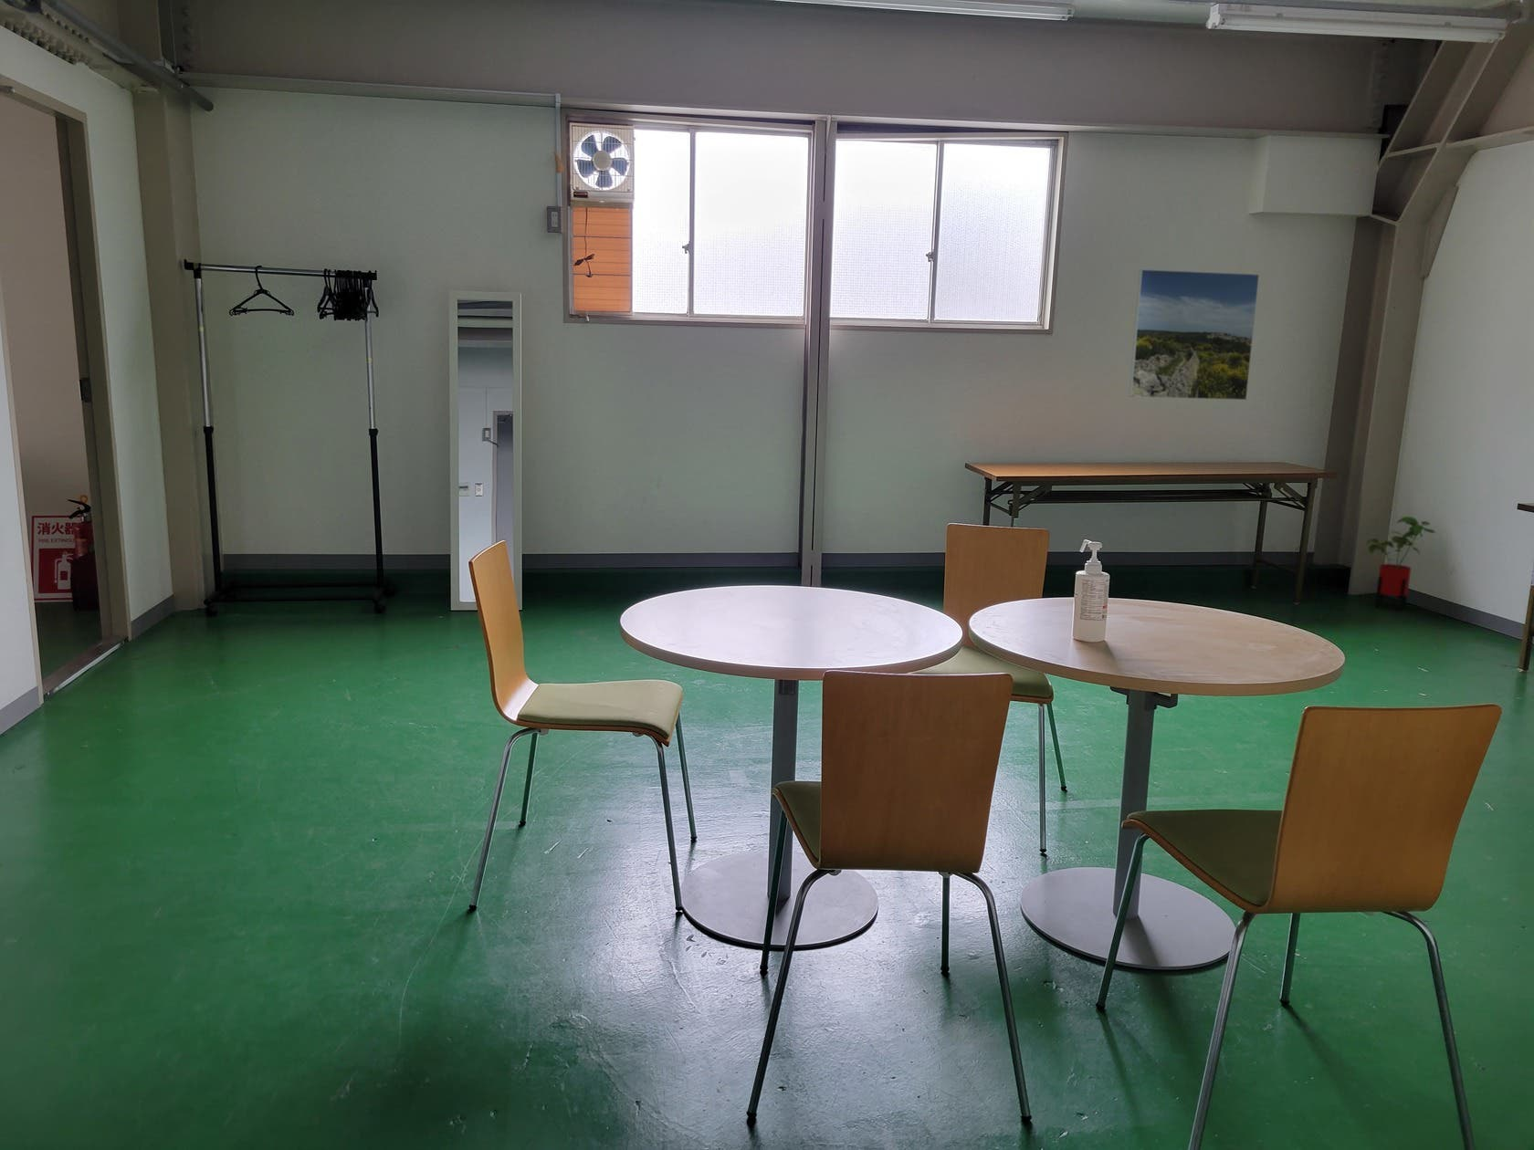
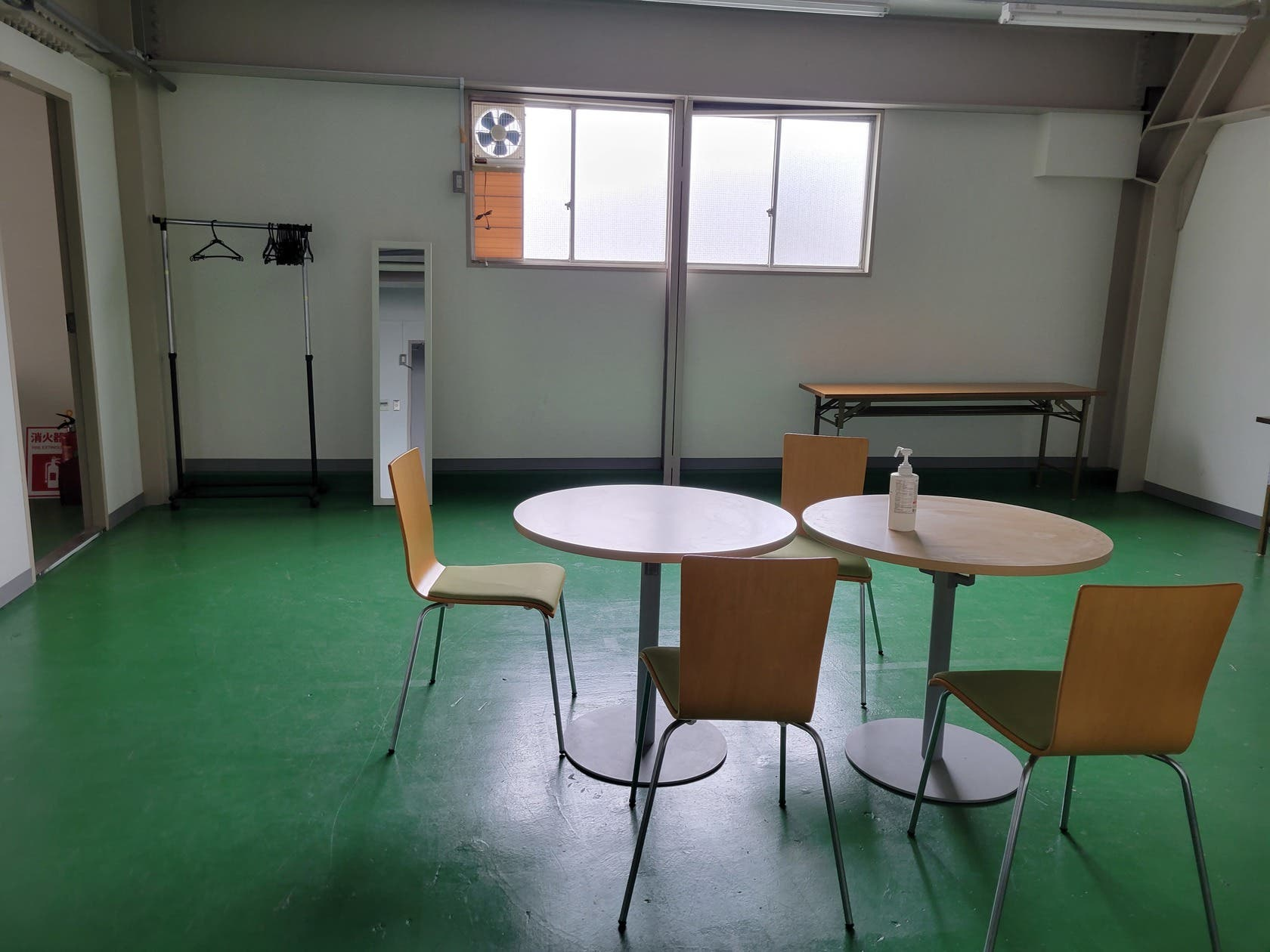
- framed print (1193, 336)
- house plant (1396, 562)
